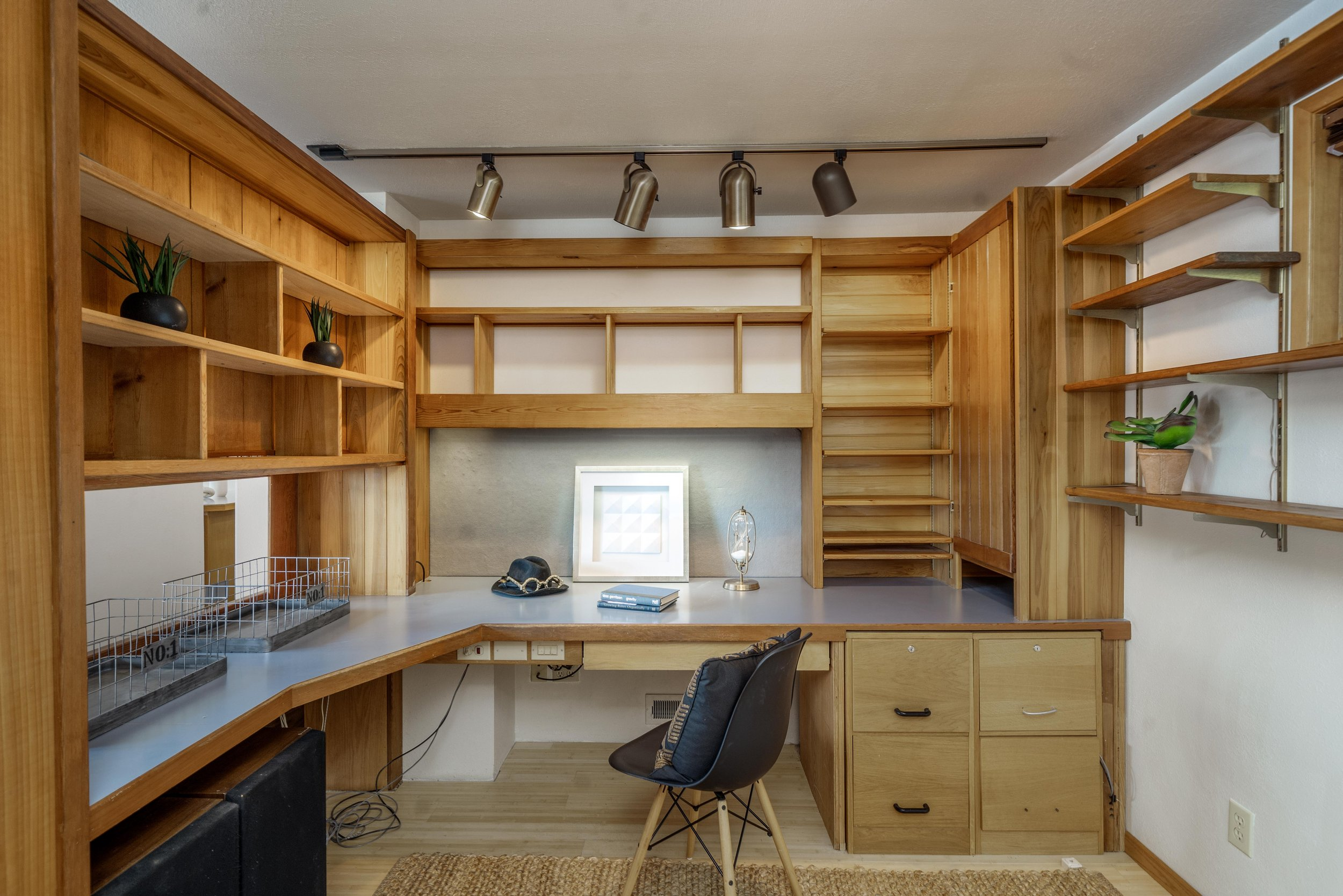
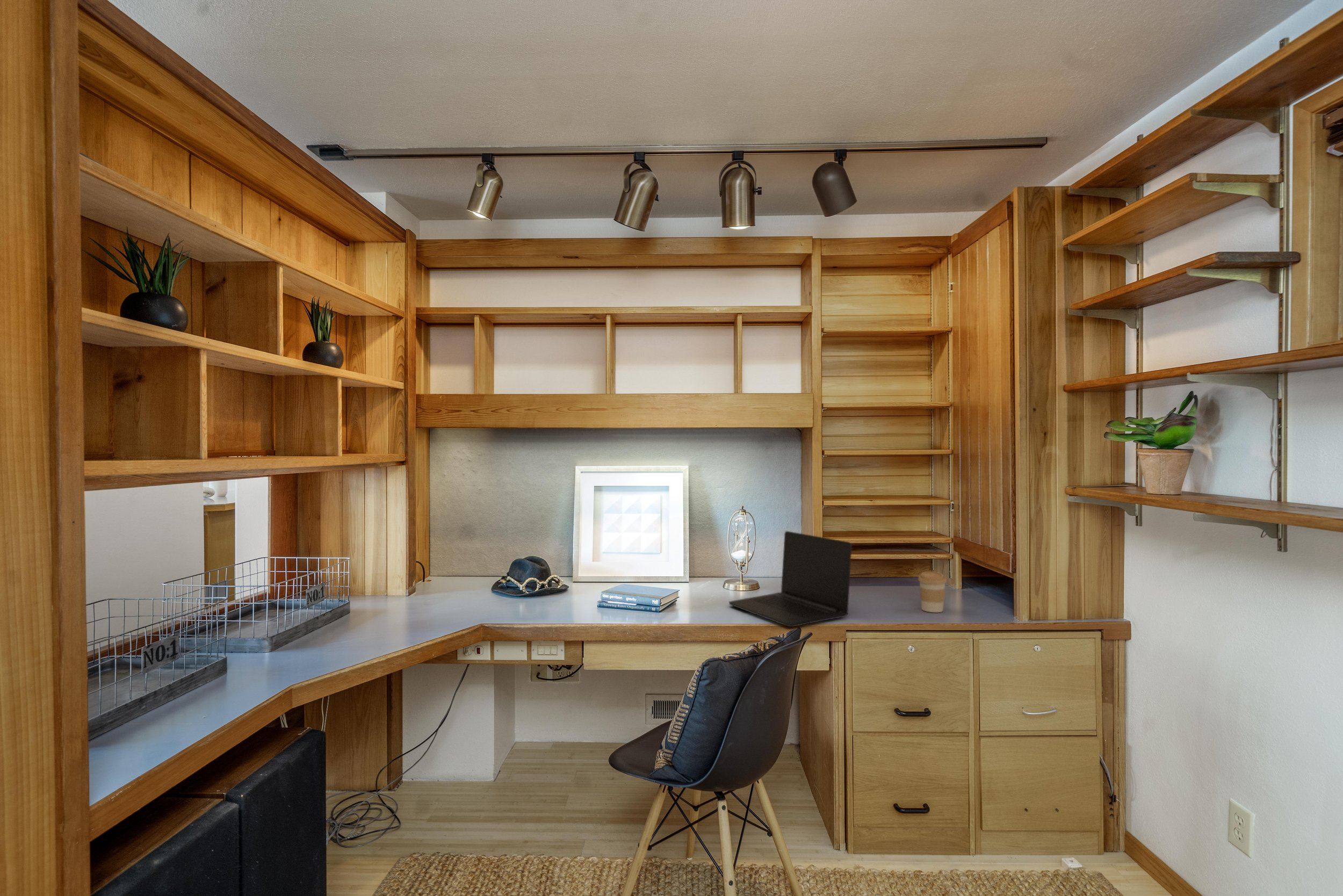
+ coffee cup (932, 591)
+ laptop (788, 575)
